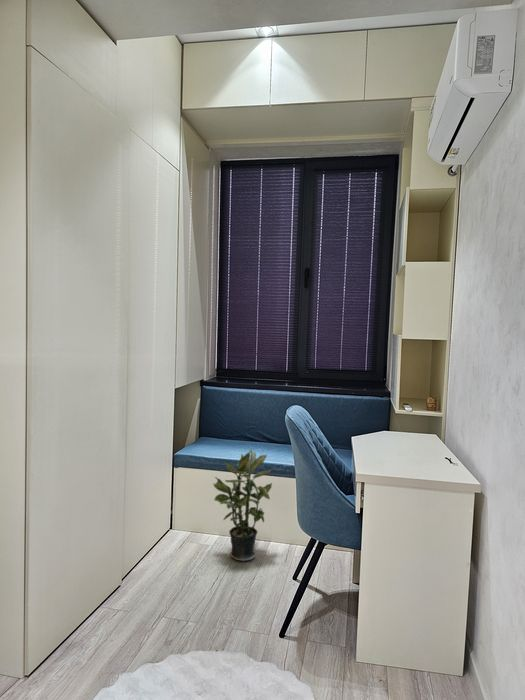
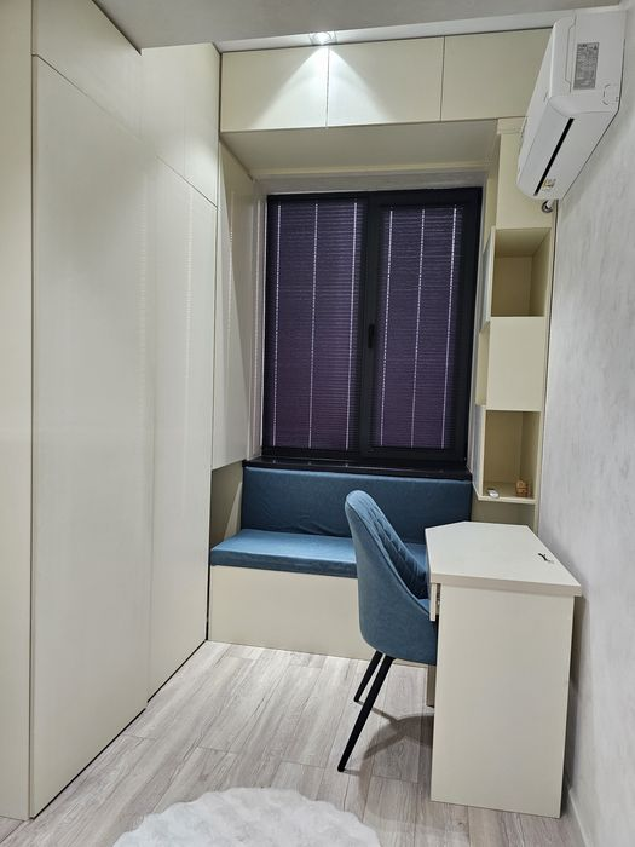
- potted plant (242, 502)
